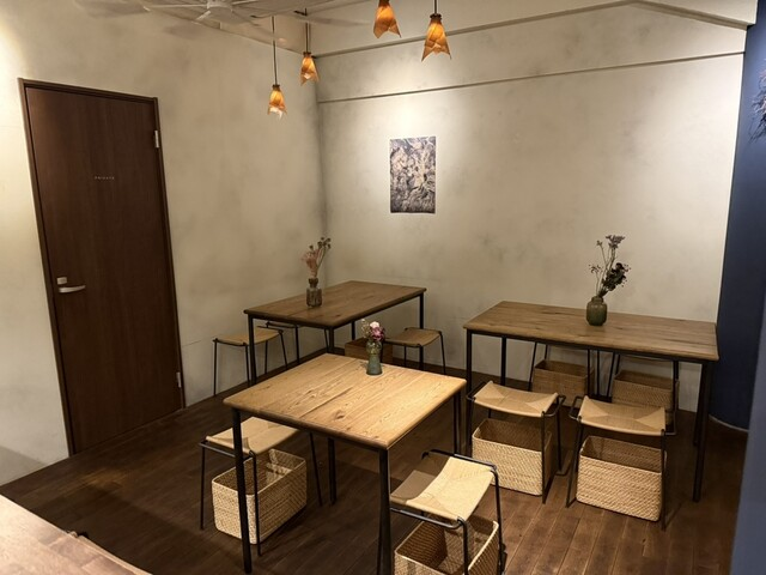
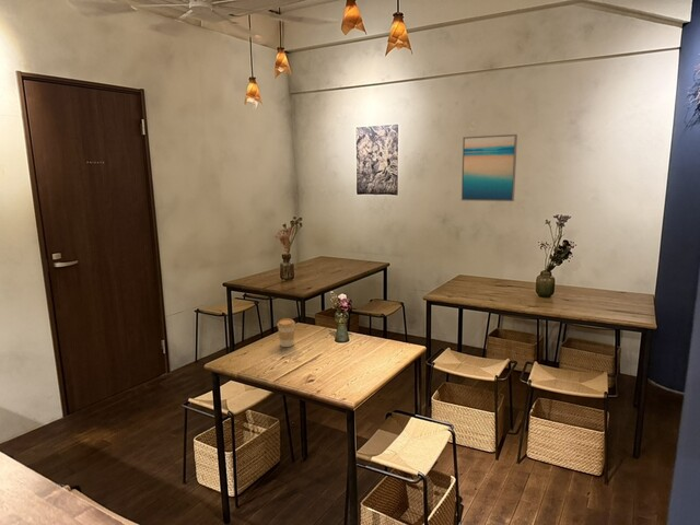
+ wall art (488, 168)
+ coffee cup (287, 332)
